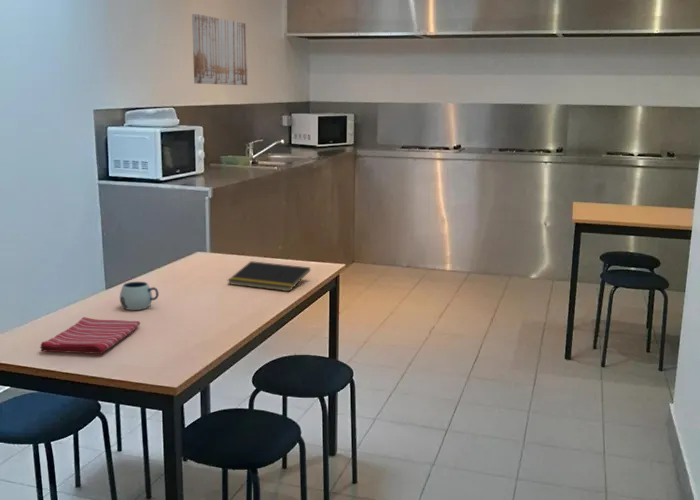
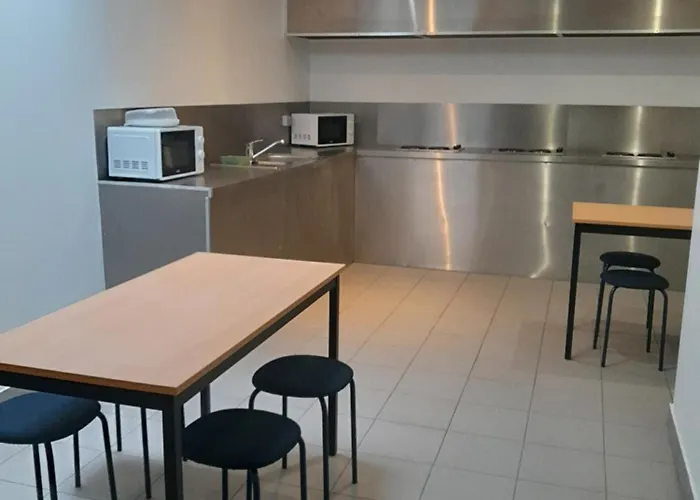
- wall art (221, 52)
- notepad (269, 275)
- mug (139, 295)
- dish towel (92, 334)
